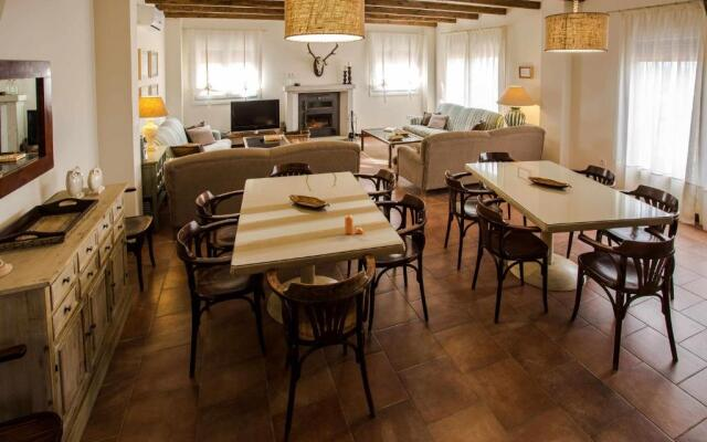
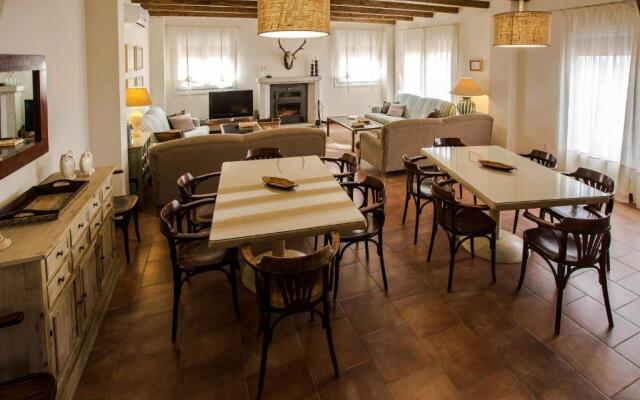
- pepper shaker (351, 224)
